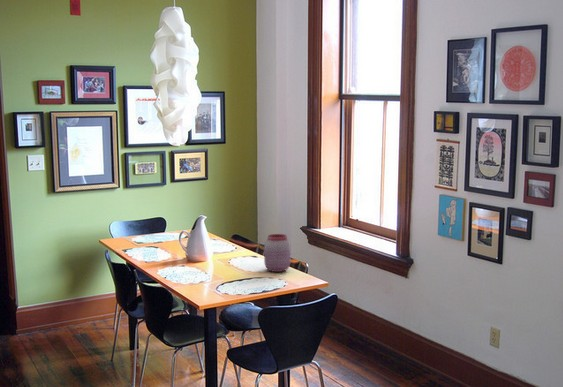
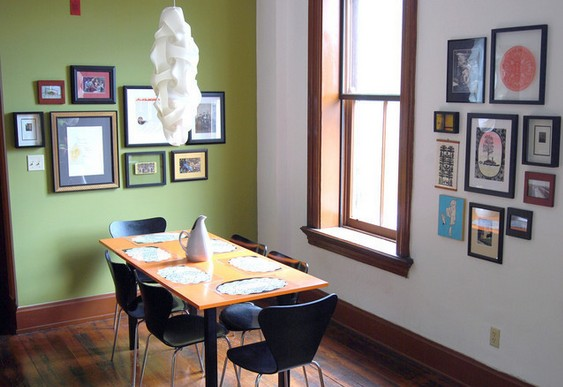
- jar (277, 252)
